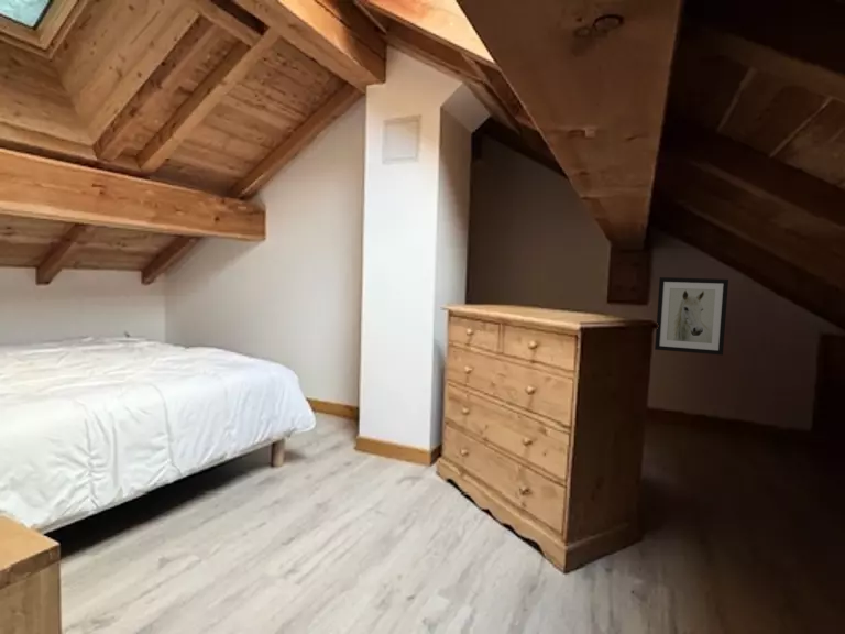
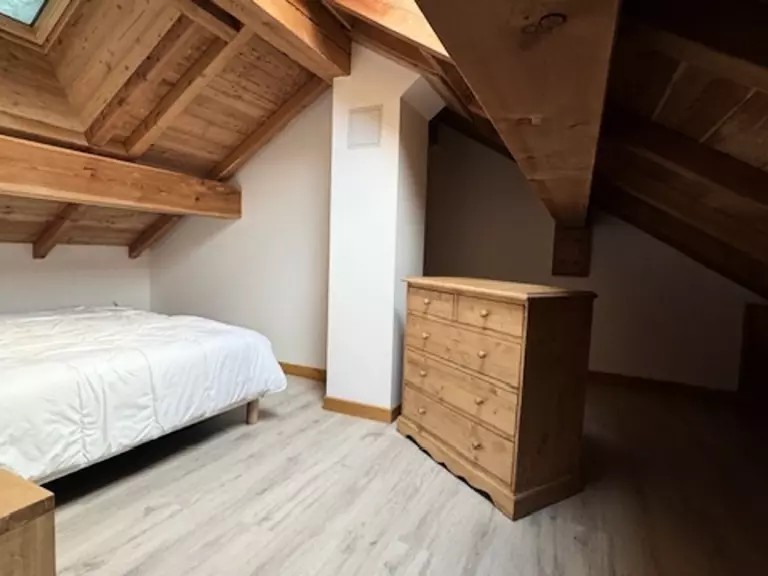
- wall art (690, 315)
